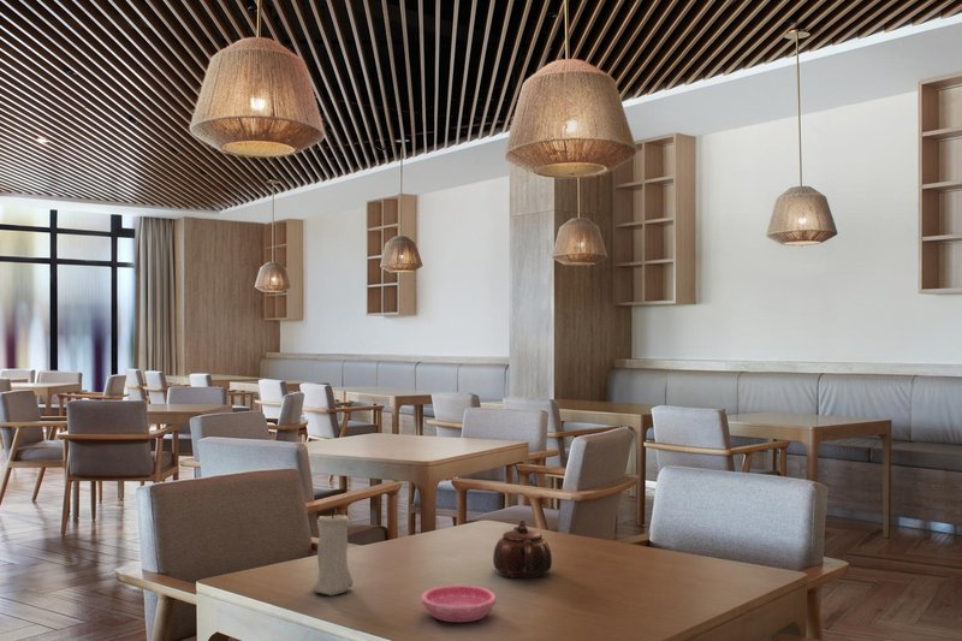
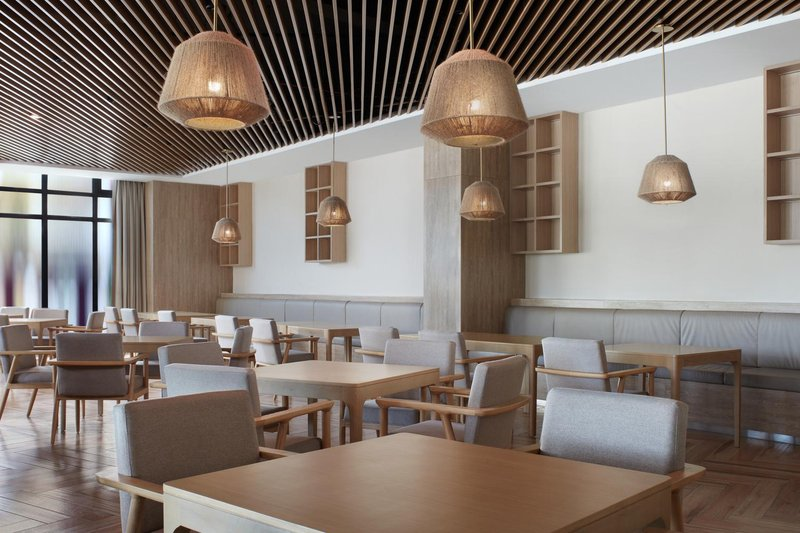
- teapot (522, 546)
- candle (332, 548)
- saucer (458, 604)
